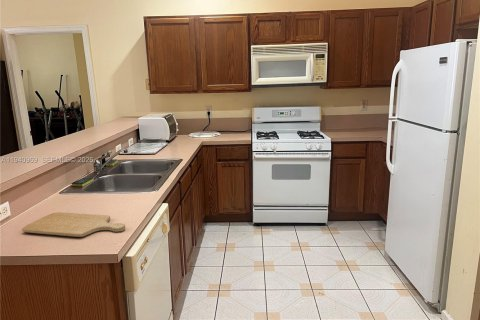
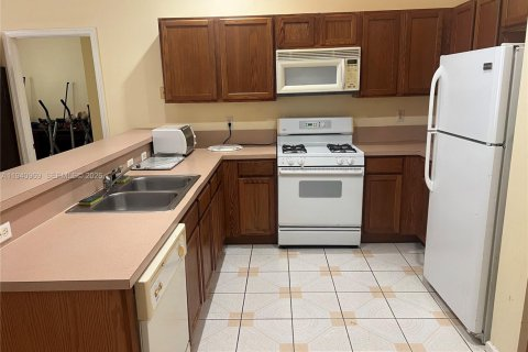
- chopping board (80, 224)
